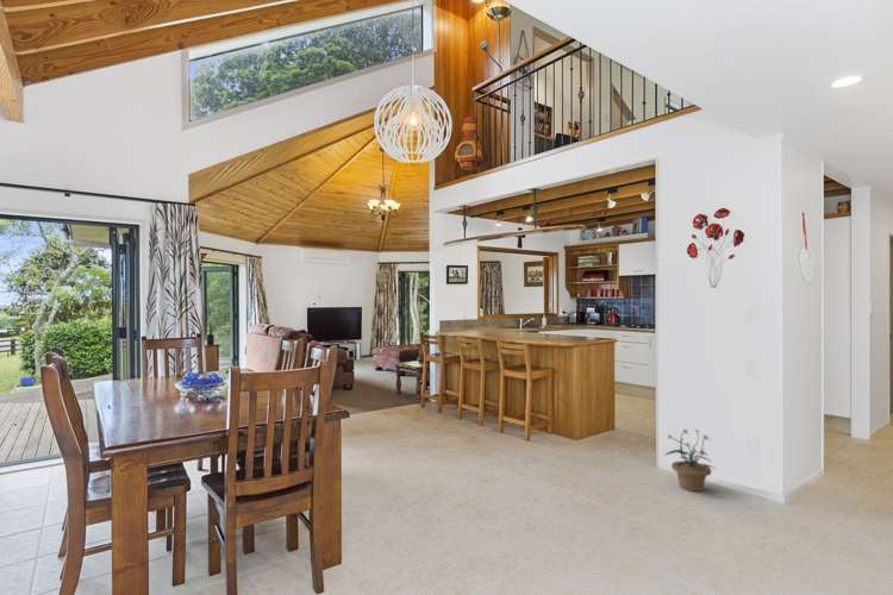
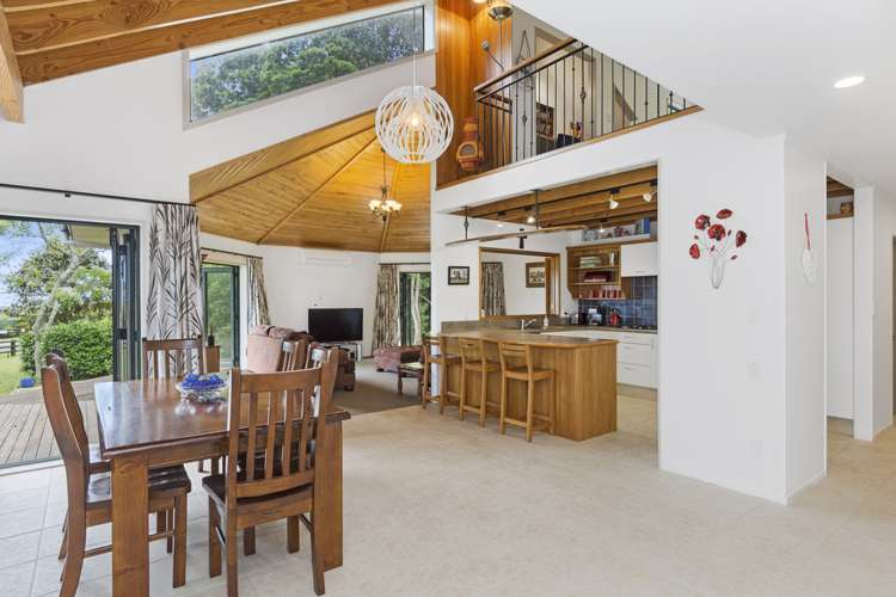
- potted plant (691, 458)
